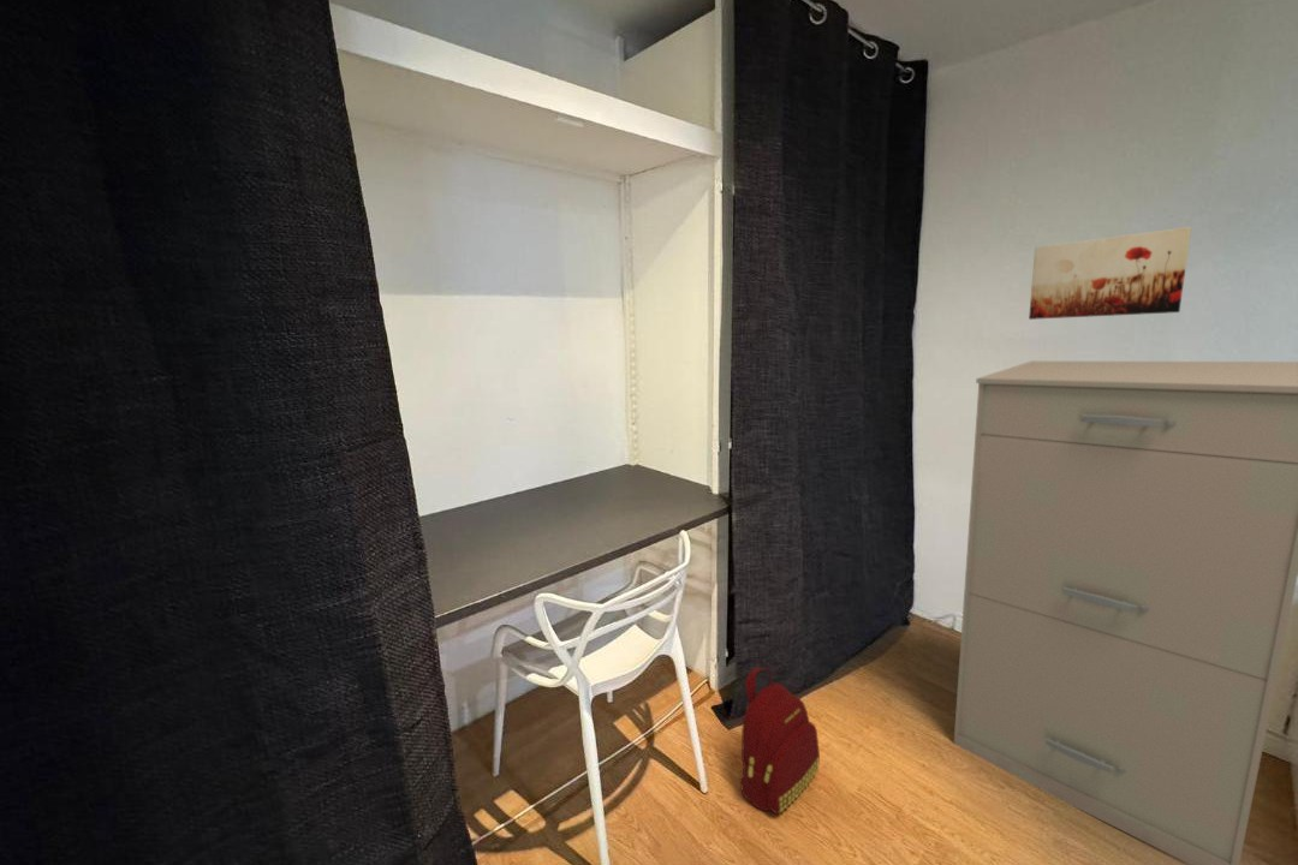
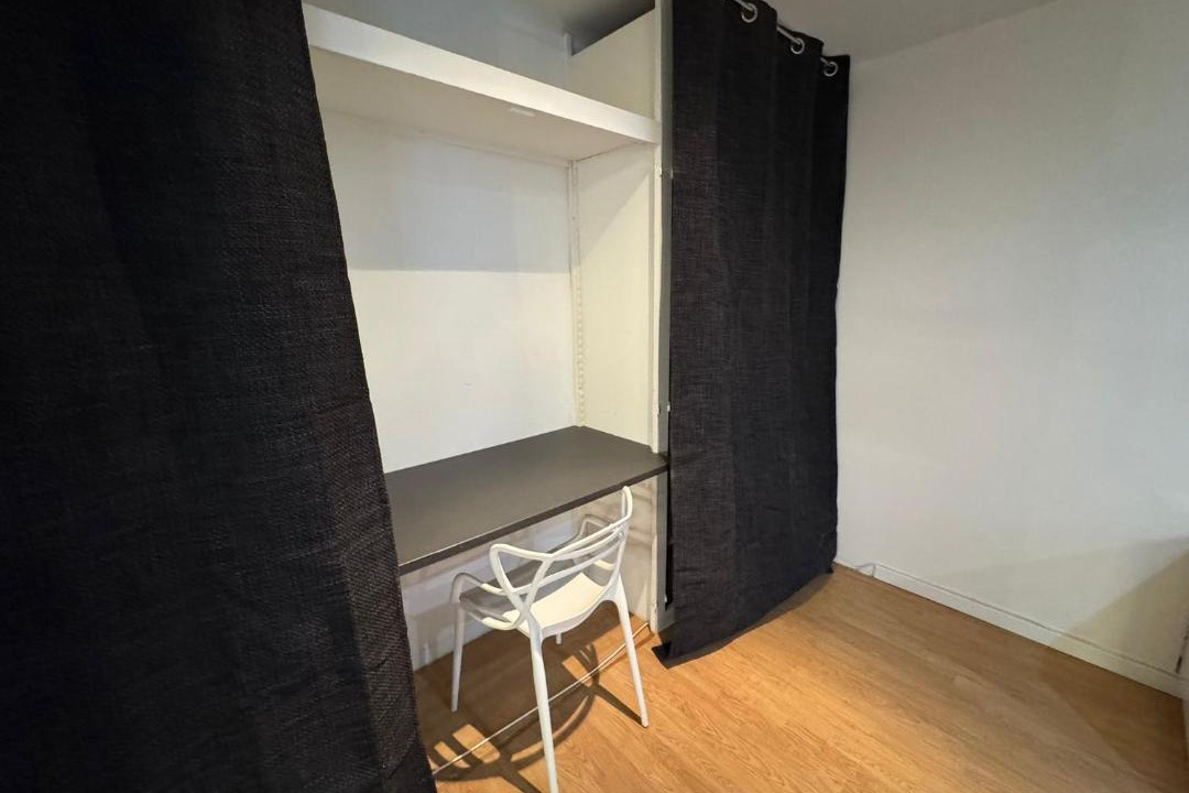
- filing cabinet (1112, 571)
- backpack (776, 732)
- wall art (1102, 278)
